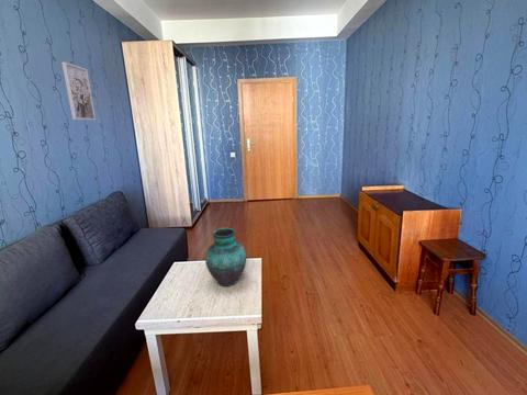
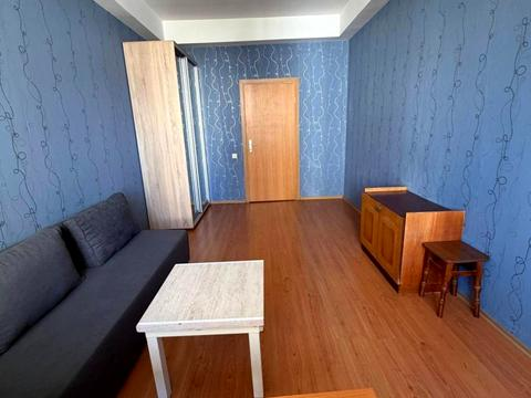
- wall art (80, 93)
- vase (225, 257)
